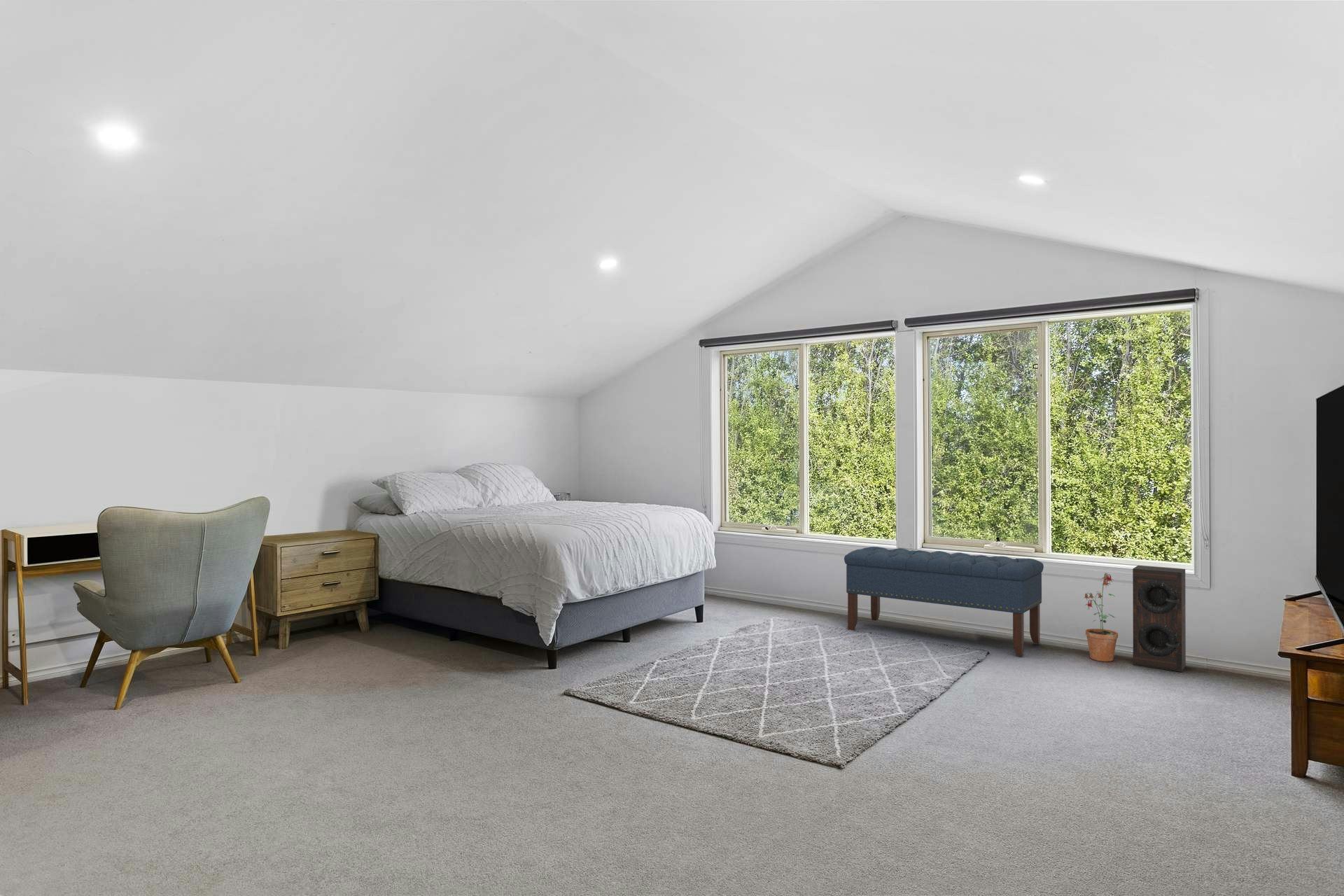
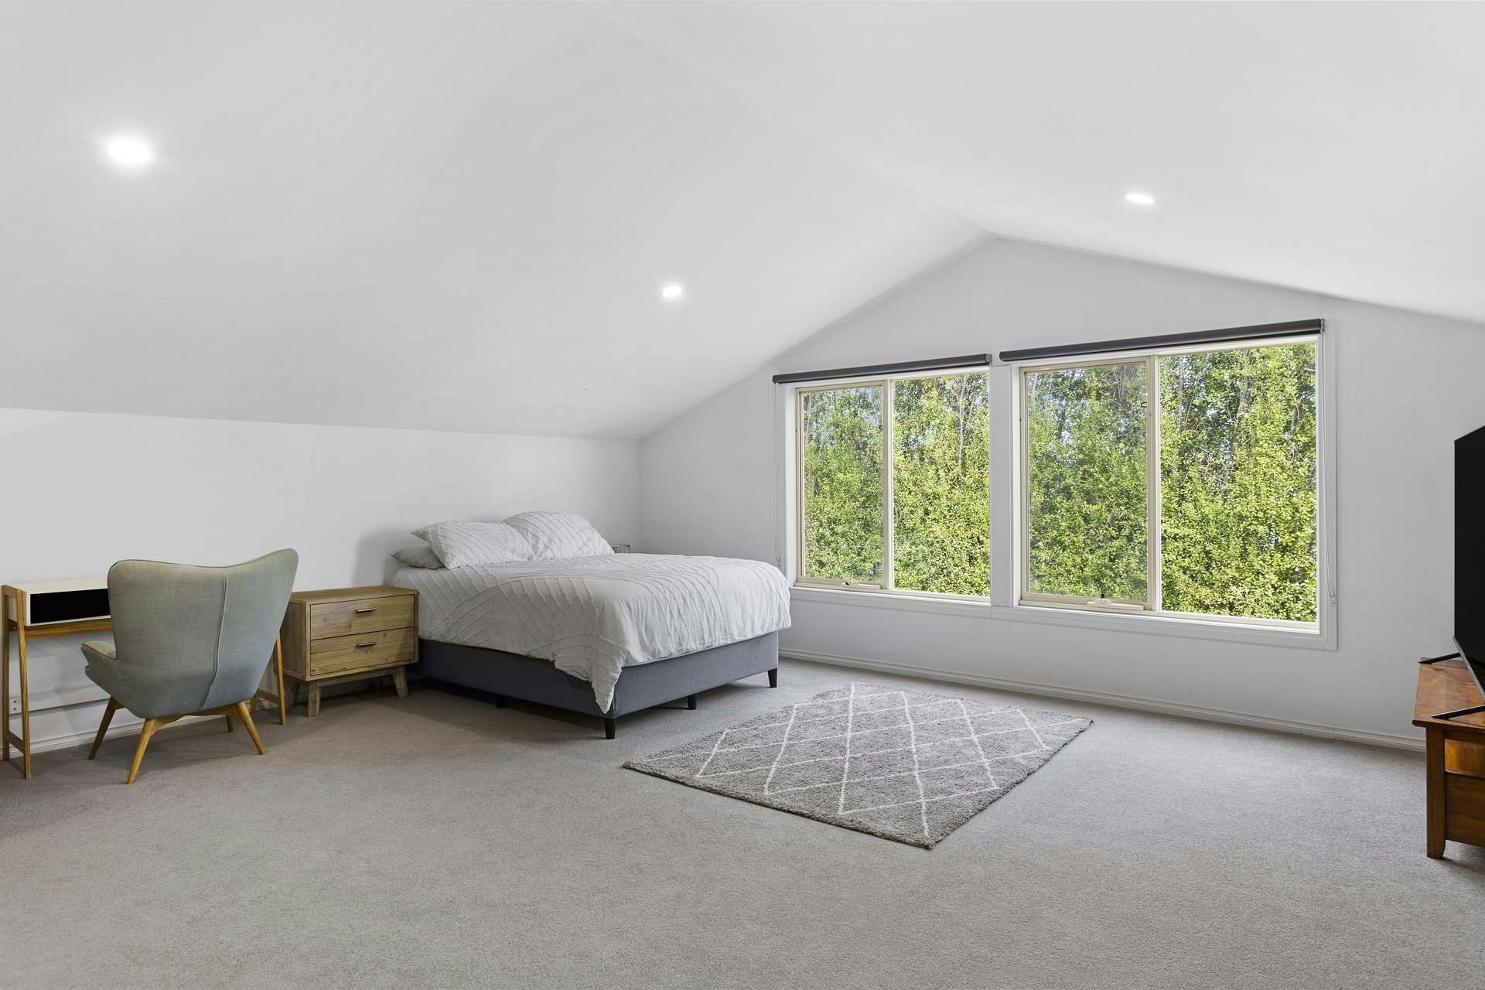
- speaker (1157, 618)
- potted plant (1099, 616)
- bench (940, 594)
